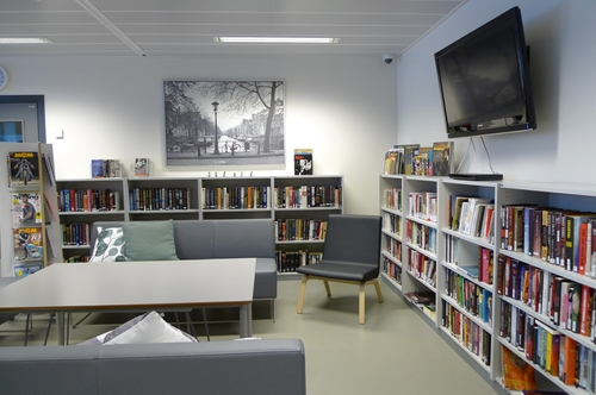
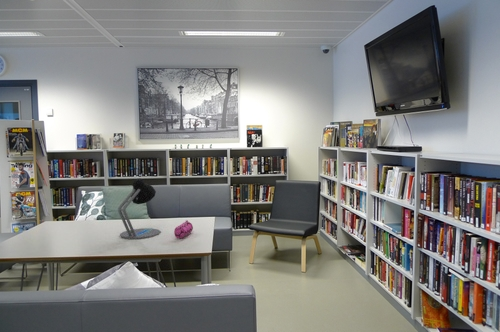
+ desk lamp (136, 203)
+ pencil case (183, 229)
